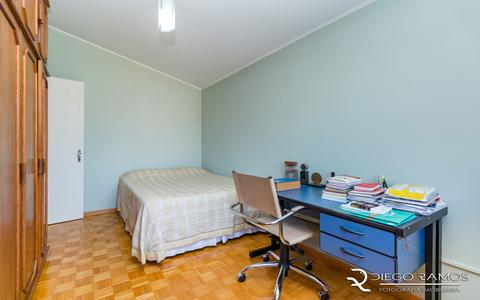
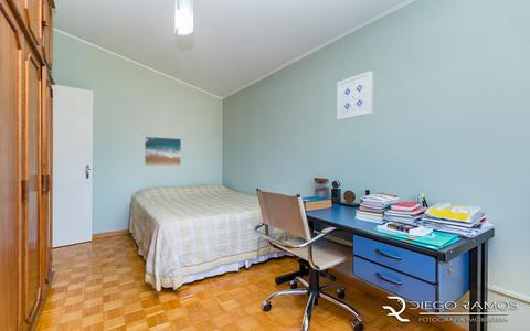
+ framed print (162, 151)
+ wall art (353, 97)
